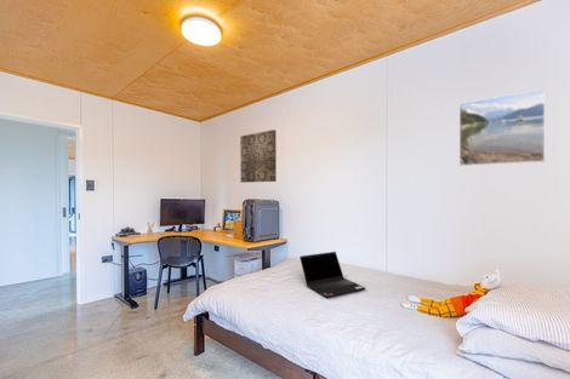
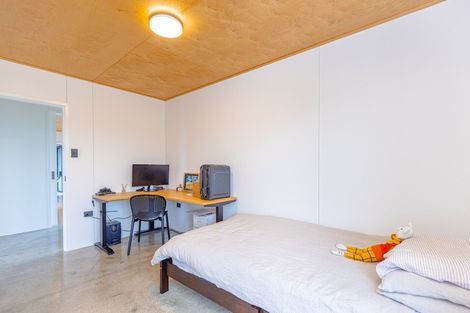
- laptop computer (331, 272)
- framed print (498, 130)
- wall art (257, 157)
